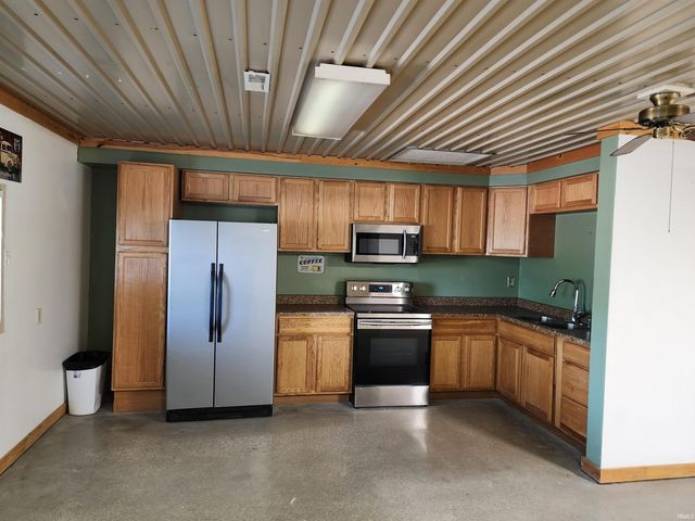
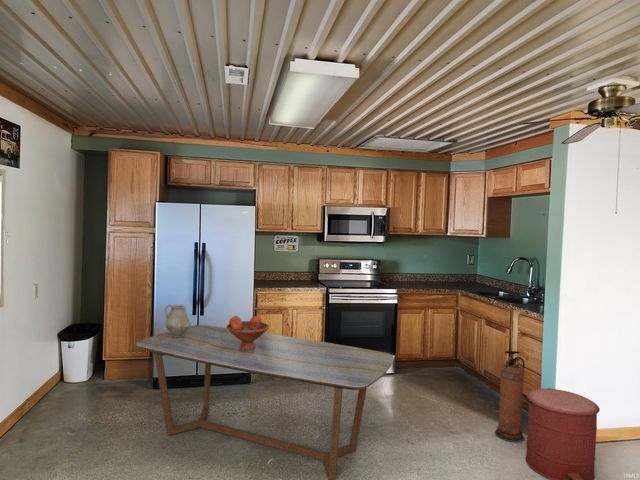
+ pitcher (177, 320)
+ fruit bowl (247, 332)
+ trash can (560, 433)
+ dining table (265, 375)
+ fire extinguisher (511, 393)
